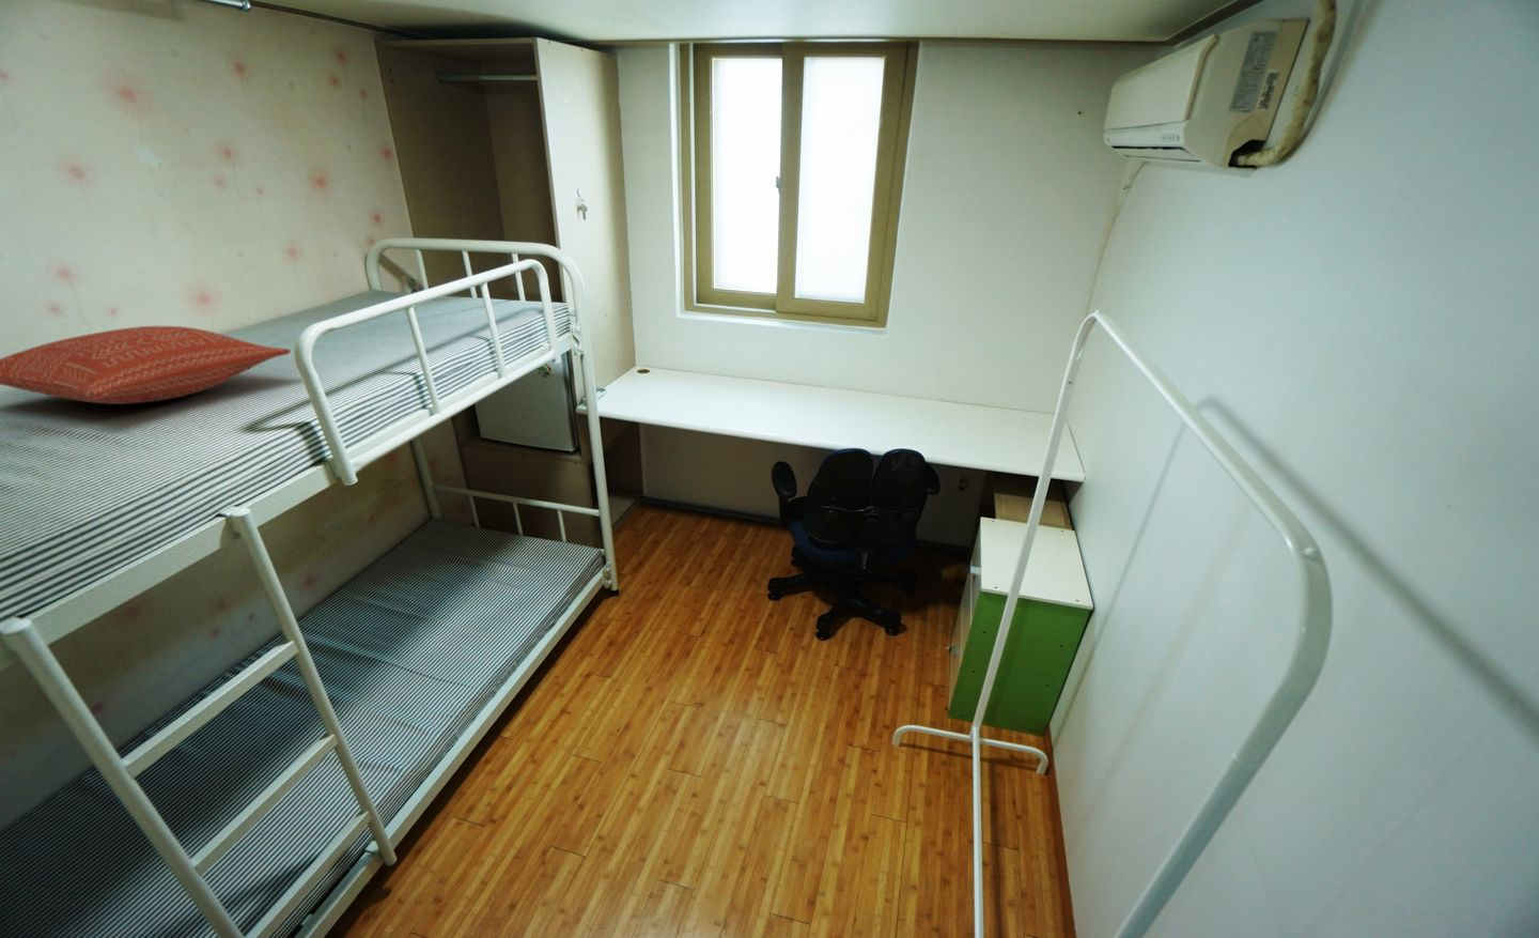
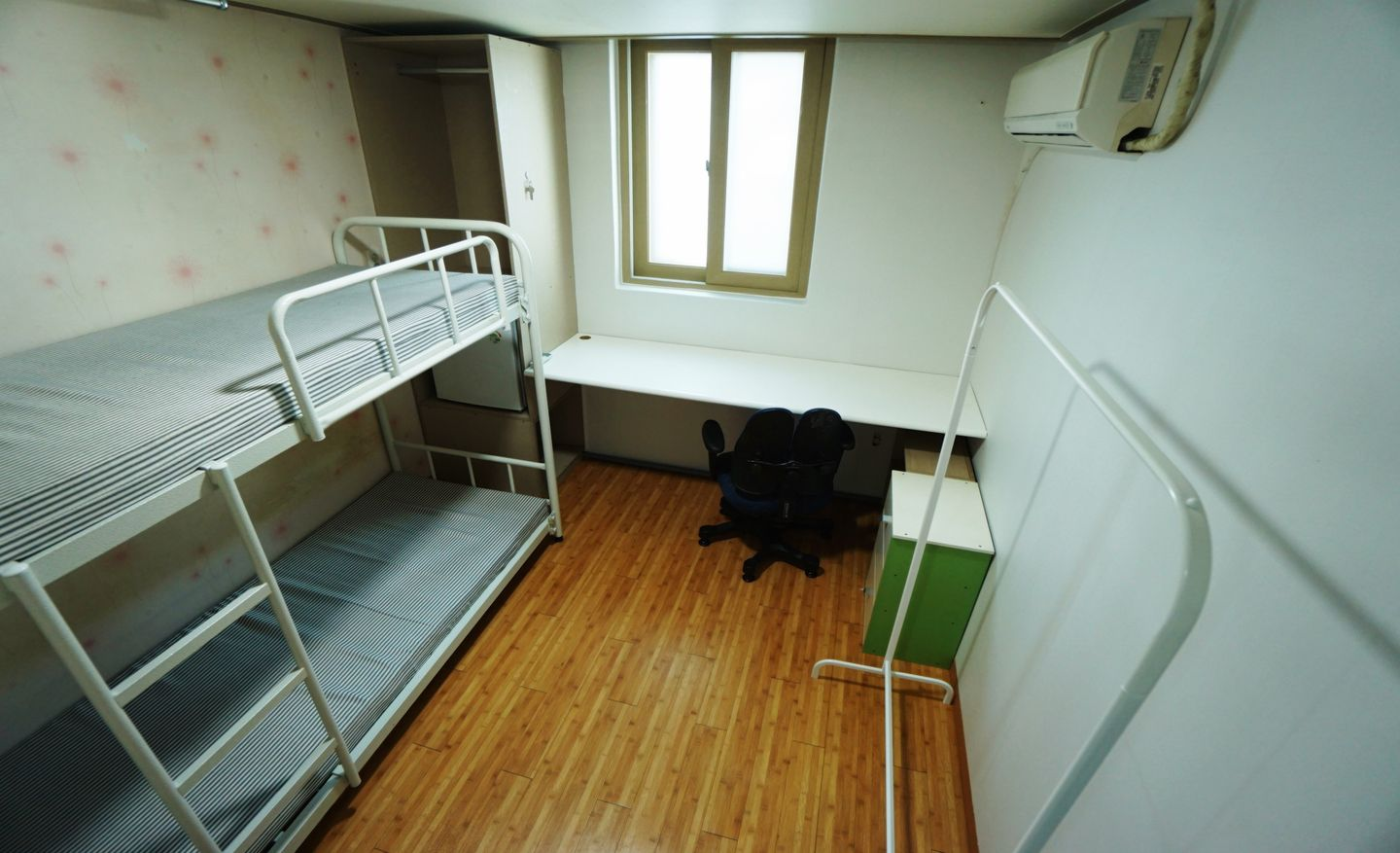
- pillow (137, 363)
